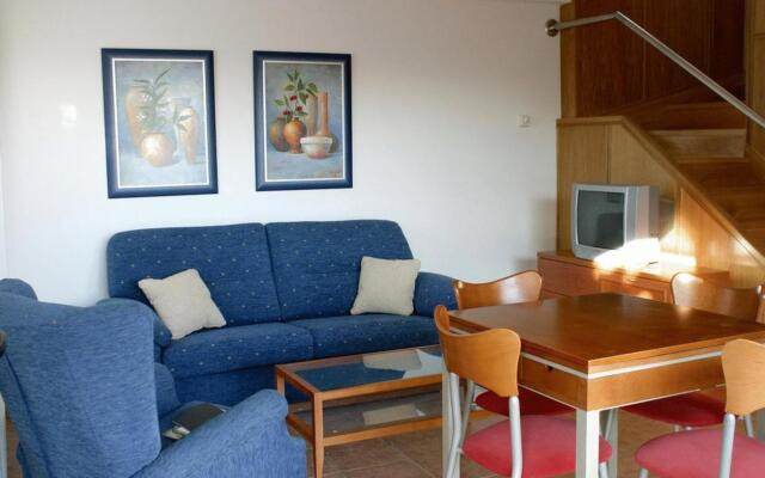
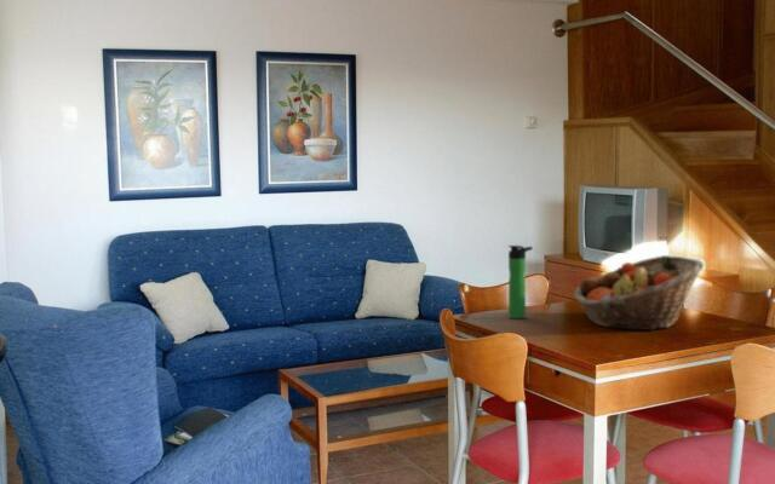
+ fruit basket (637, 289)
+ bottle (519, 281)
